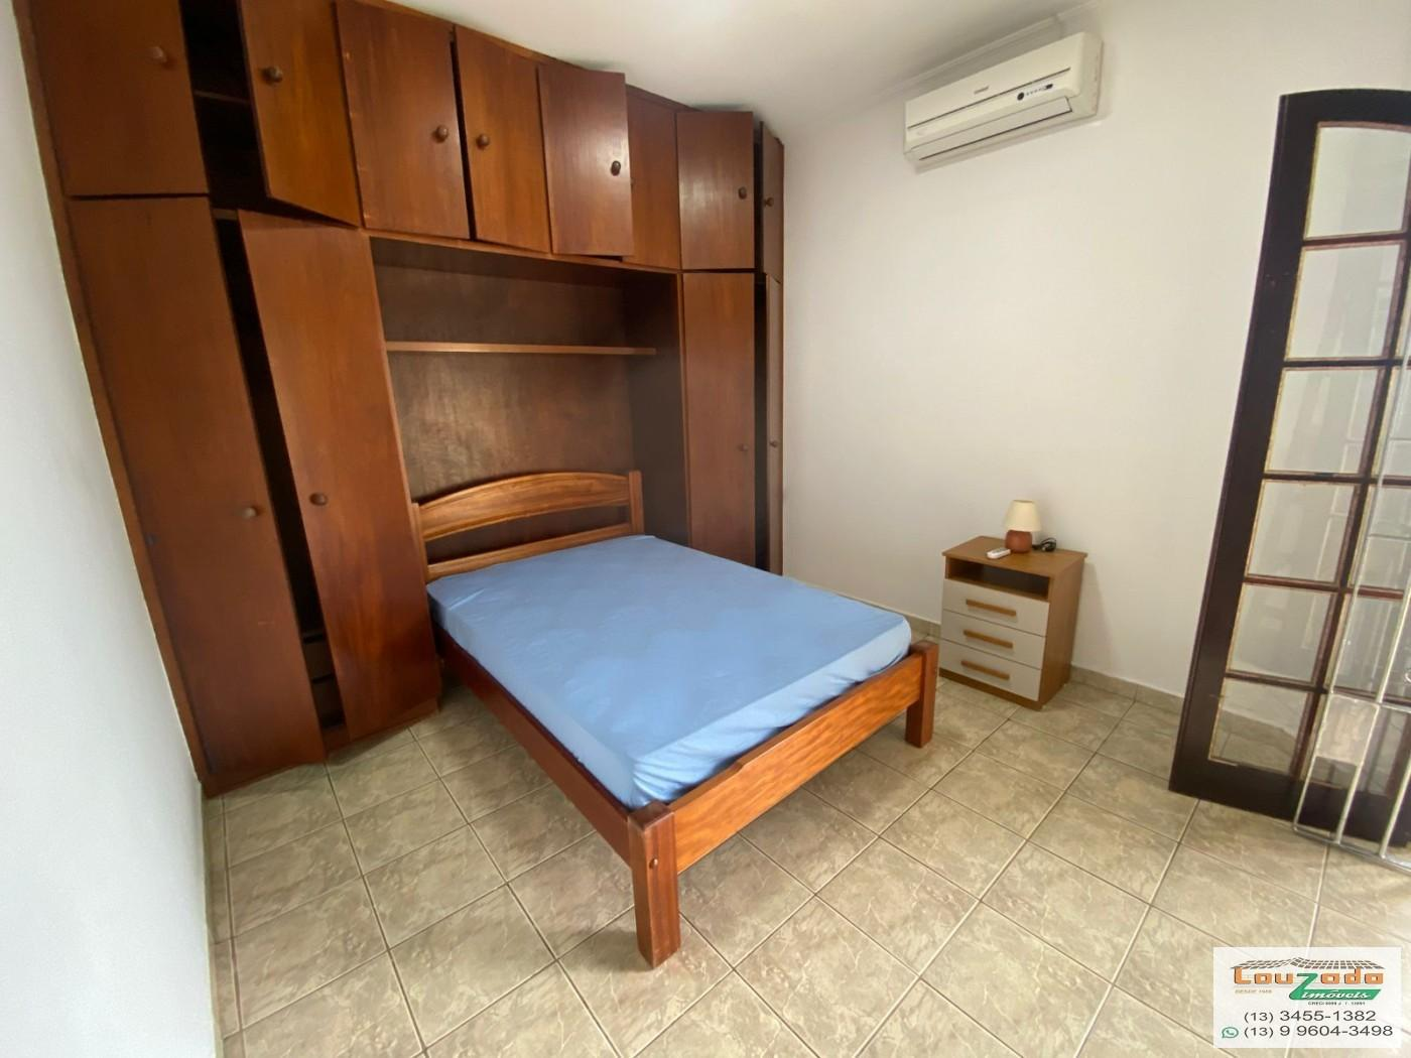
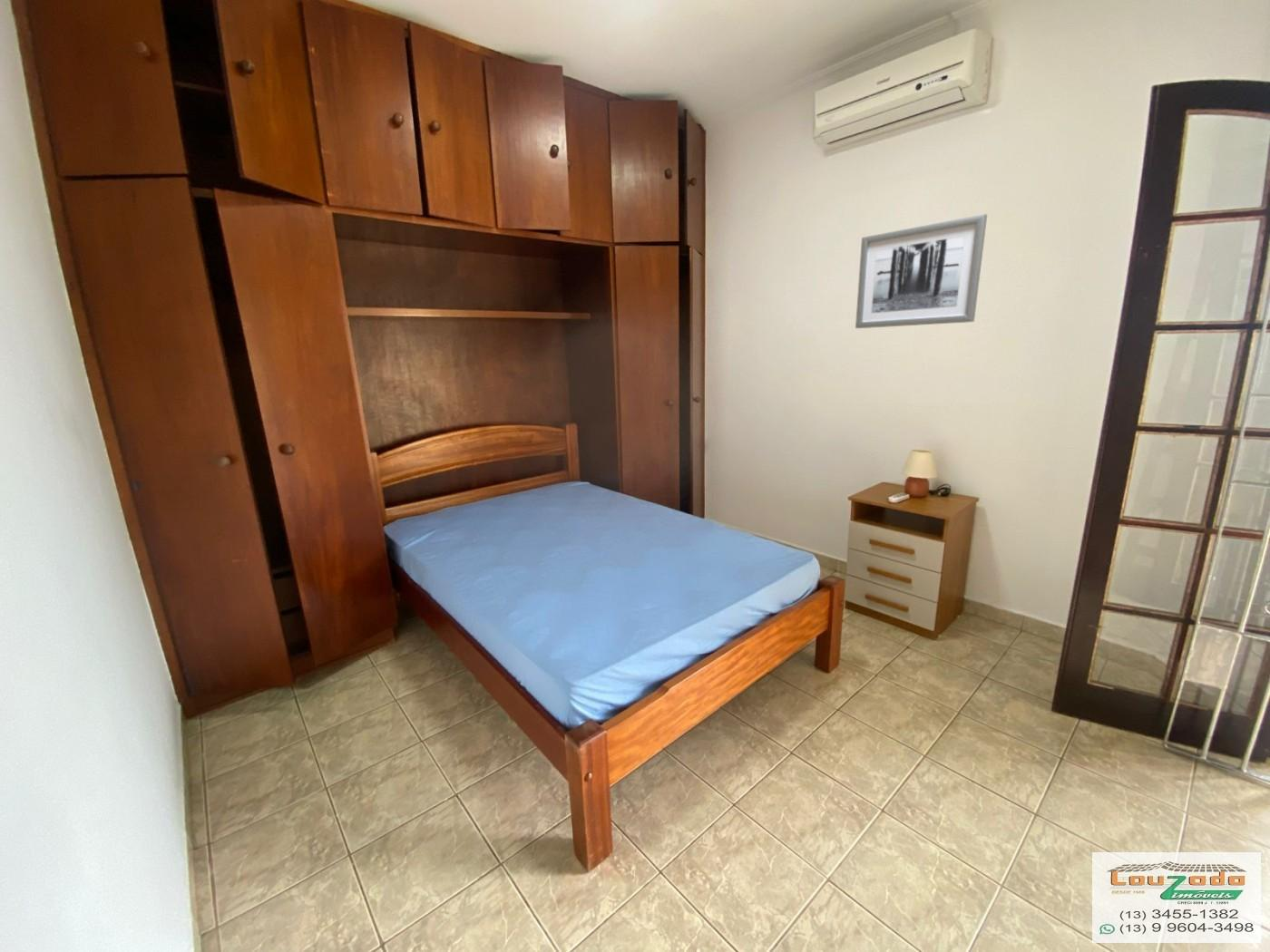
+ wall art (914, 277)
